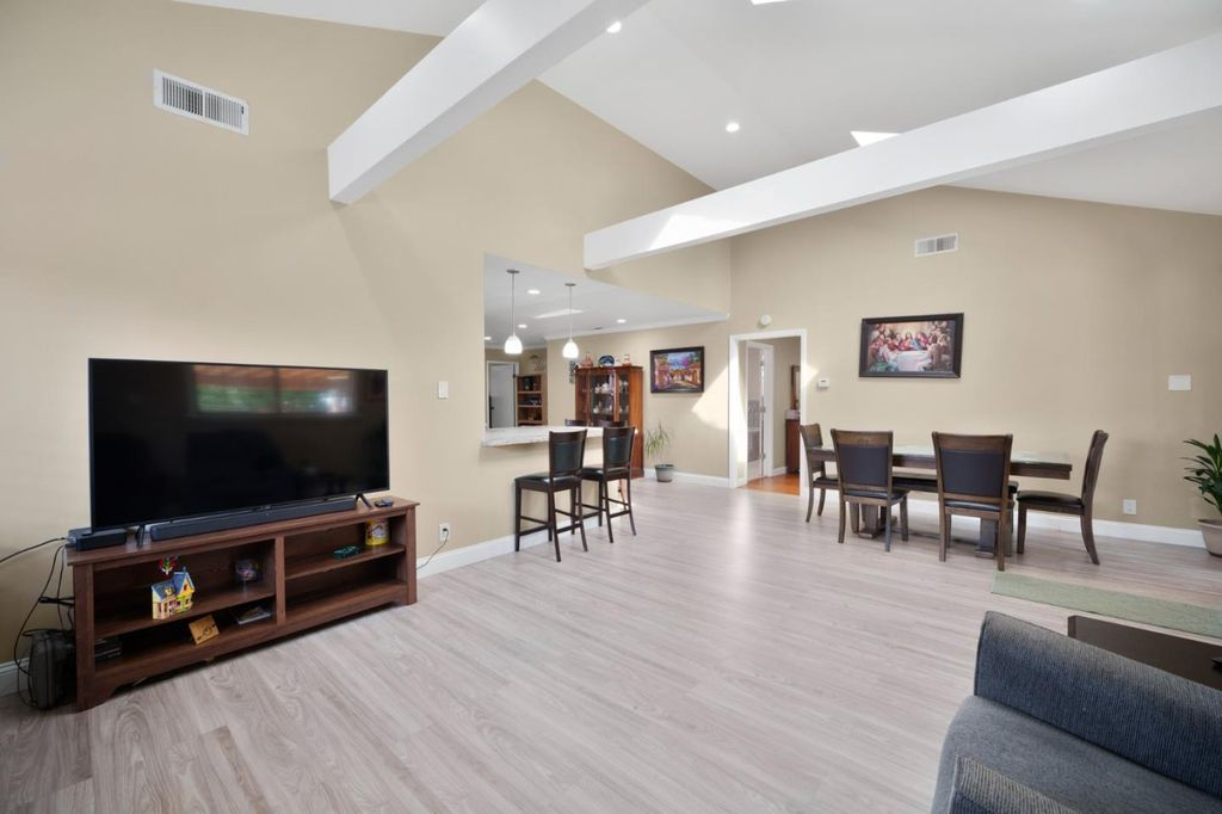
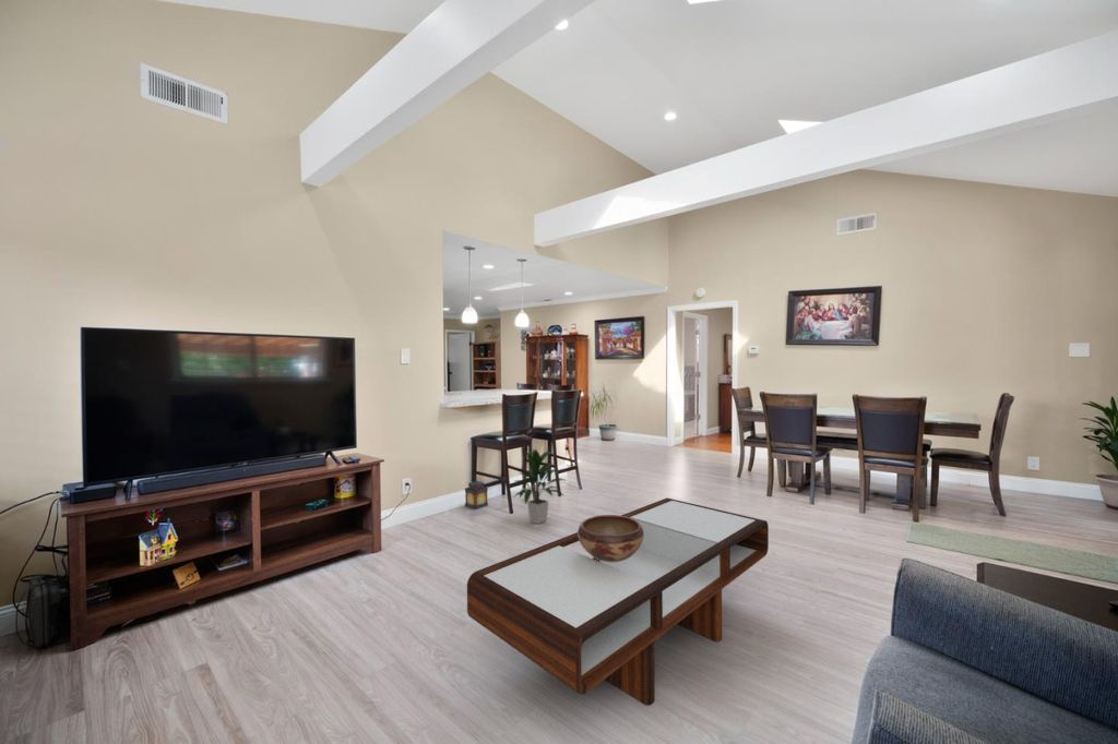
+ coffee table (640, 592)
+ lantern (476, 491)
+ decorative bowl (610, 538)
+ indoor plant (537, 483)
